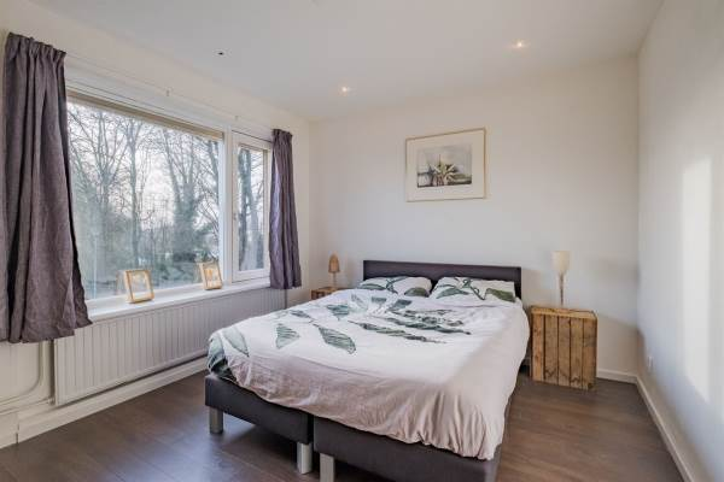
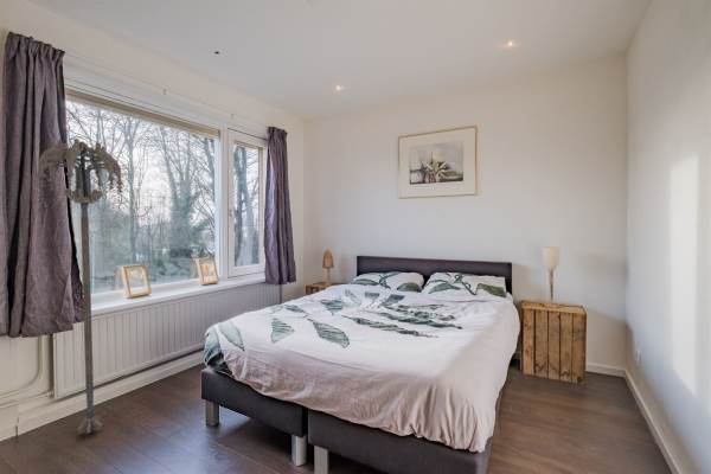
+ floor lamp (87, 288)
